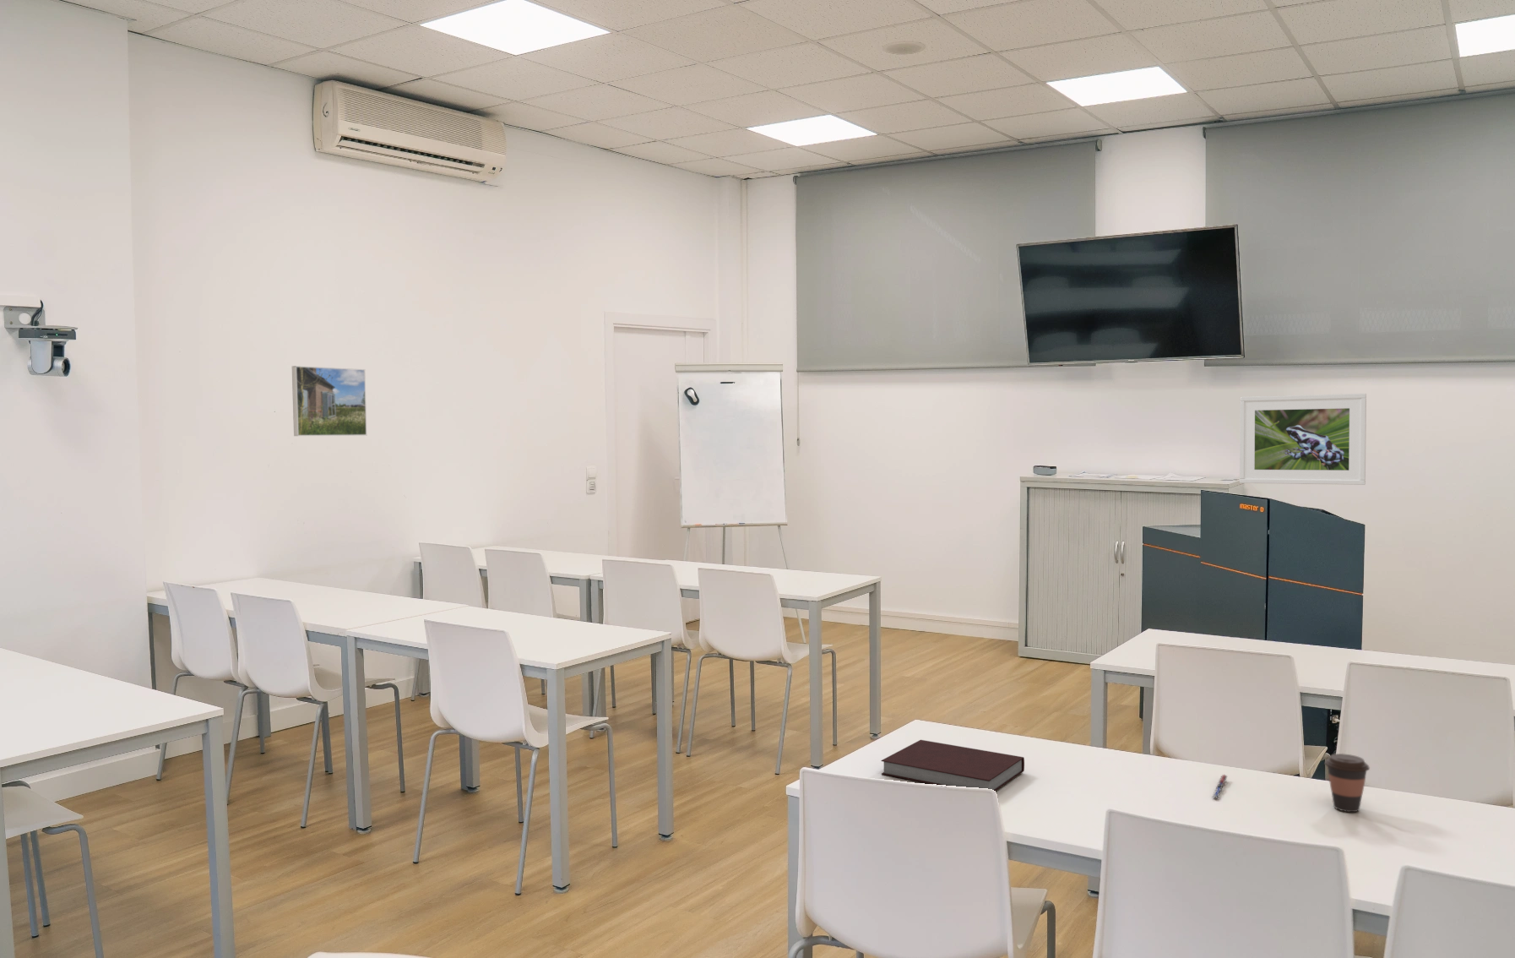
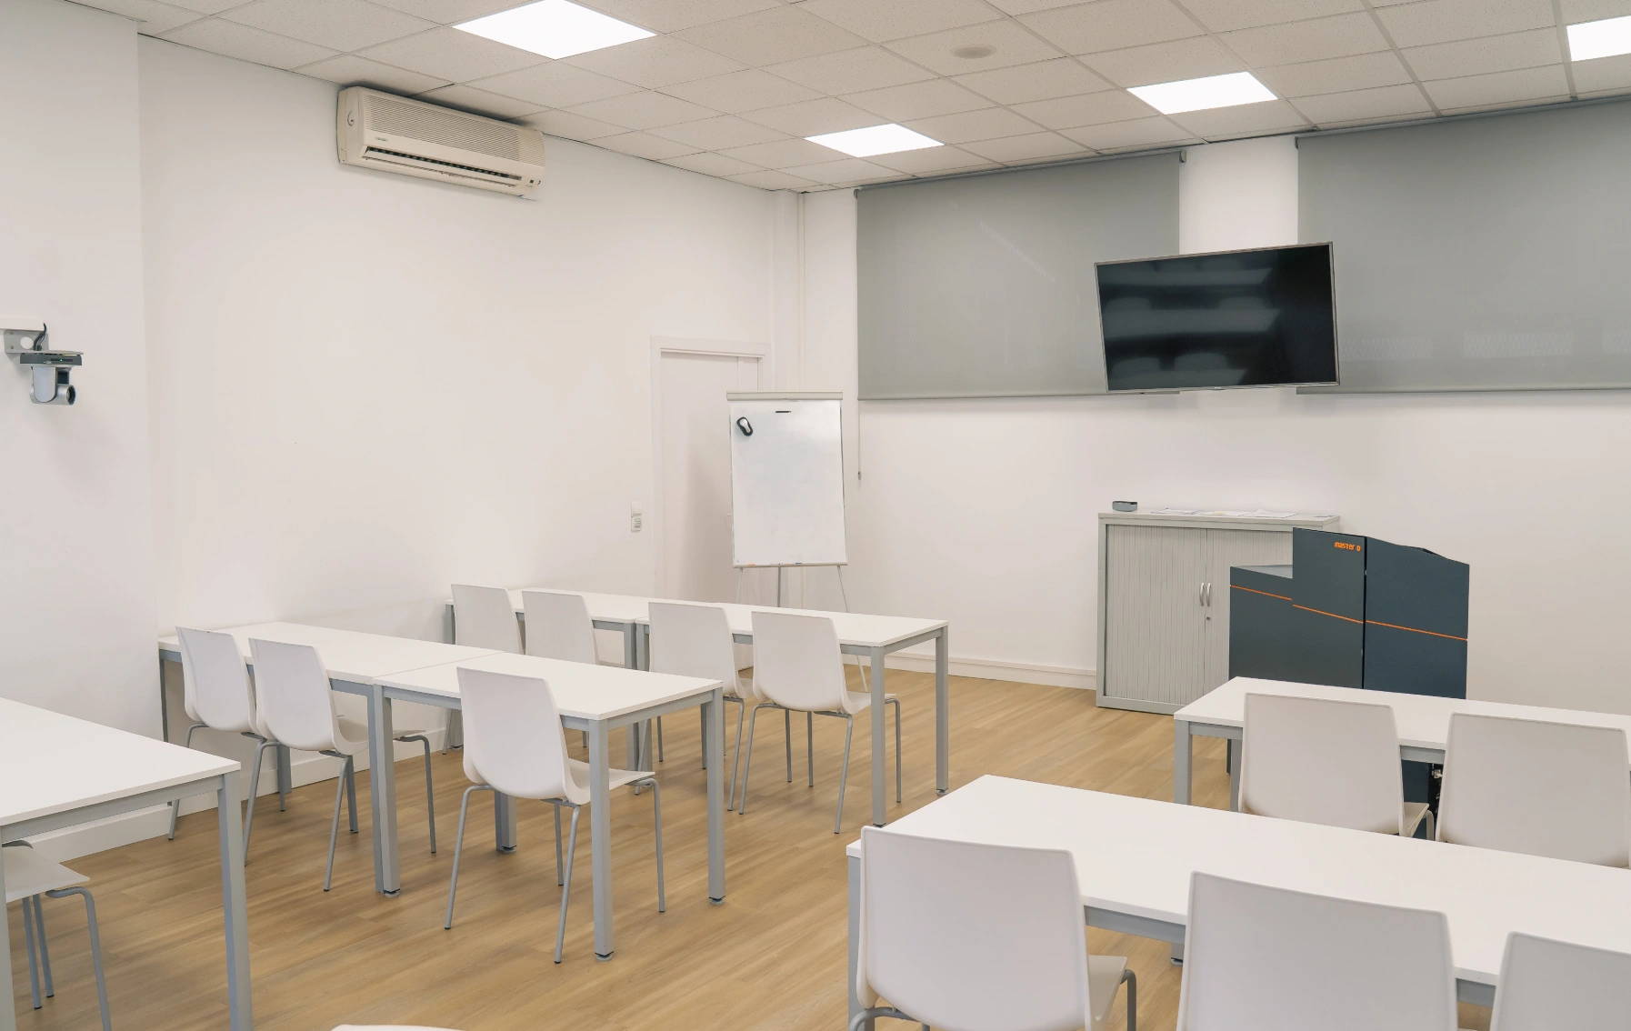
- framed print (330, 402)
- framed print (1301, 439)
- coffee cup (1346, 784)
- notebook (952, 765)
- pen (1219, 786)
